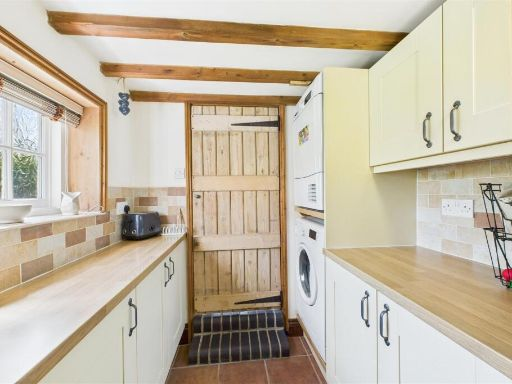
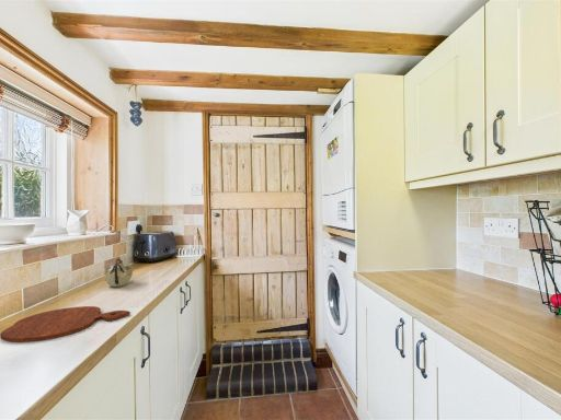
+ teapot (118, 271)
+ cutting board (73, 319)
